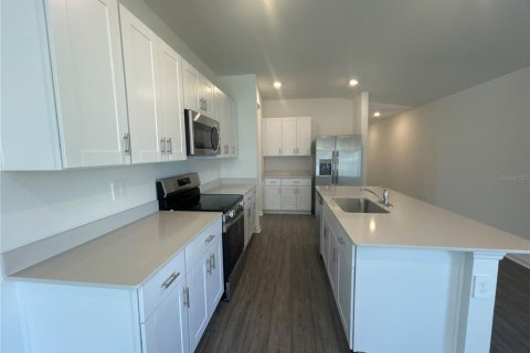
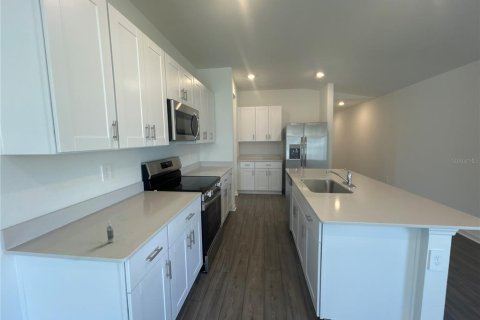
+ bottle (109, 229)
